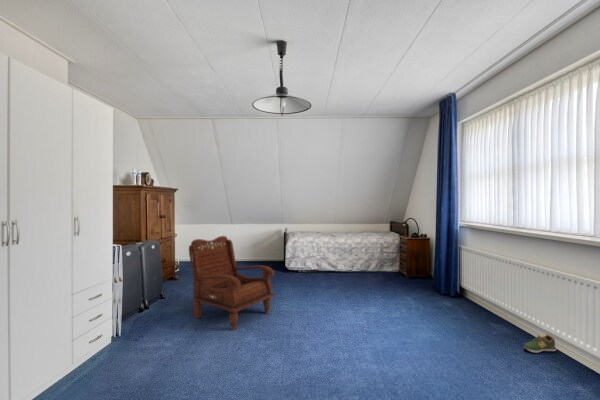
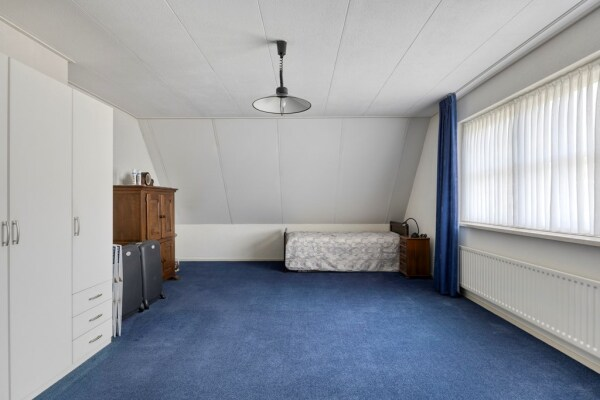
- armchair (231, 276)
- shoe (539, 343)
